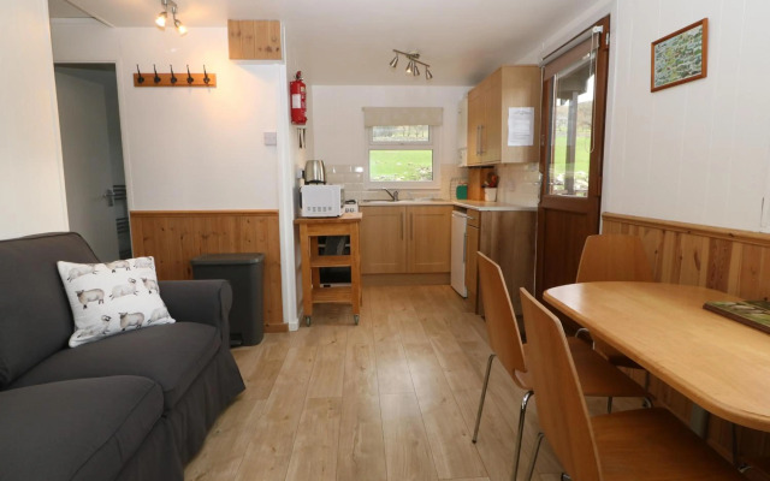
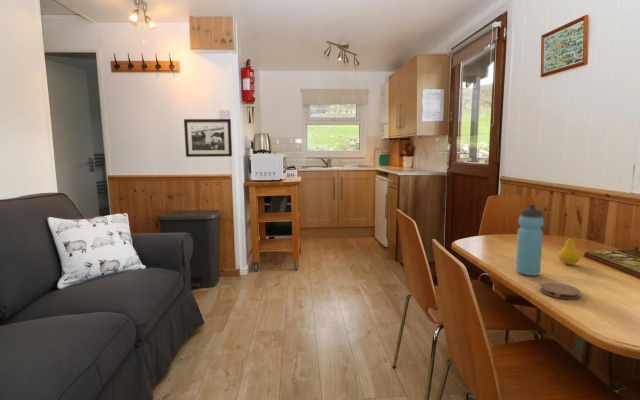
+ water bottle (529, 239)
+ fruit (569, 248)
+ coaster (559, 290)
+ picture frame (208, 138)
